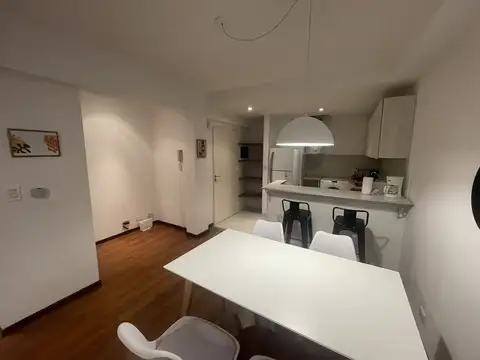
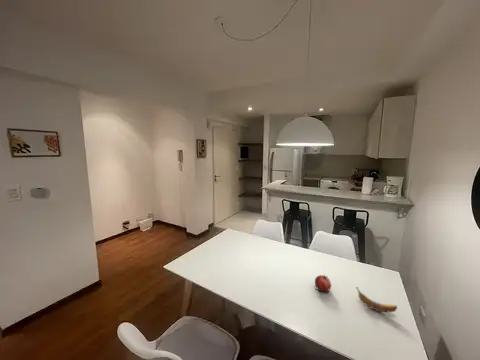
+ banana (375, 302)
+ fruit (322, 281)
